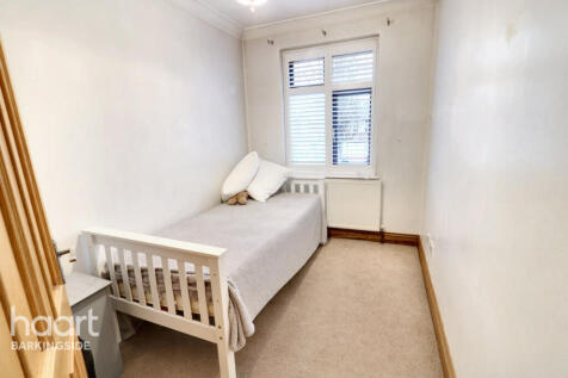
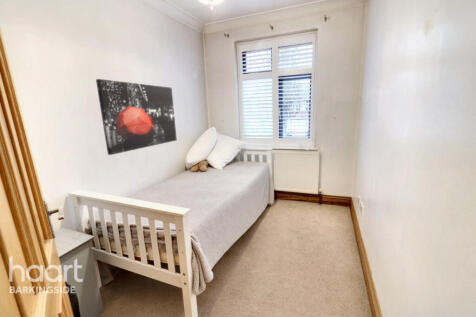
+ wall art (144, 116)
